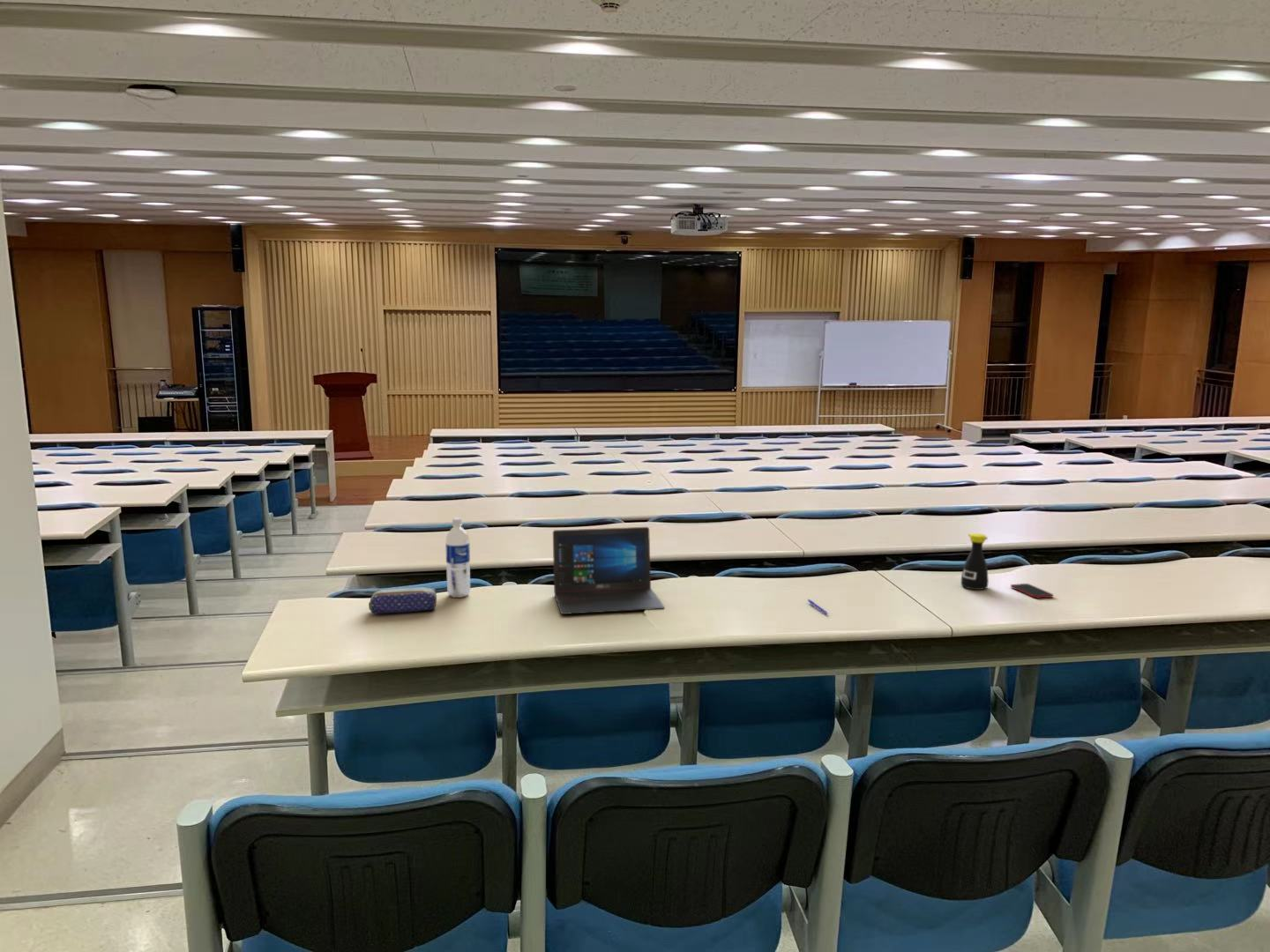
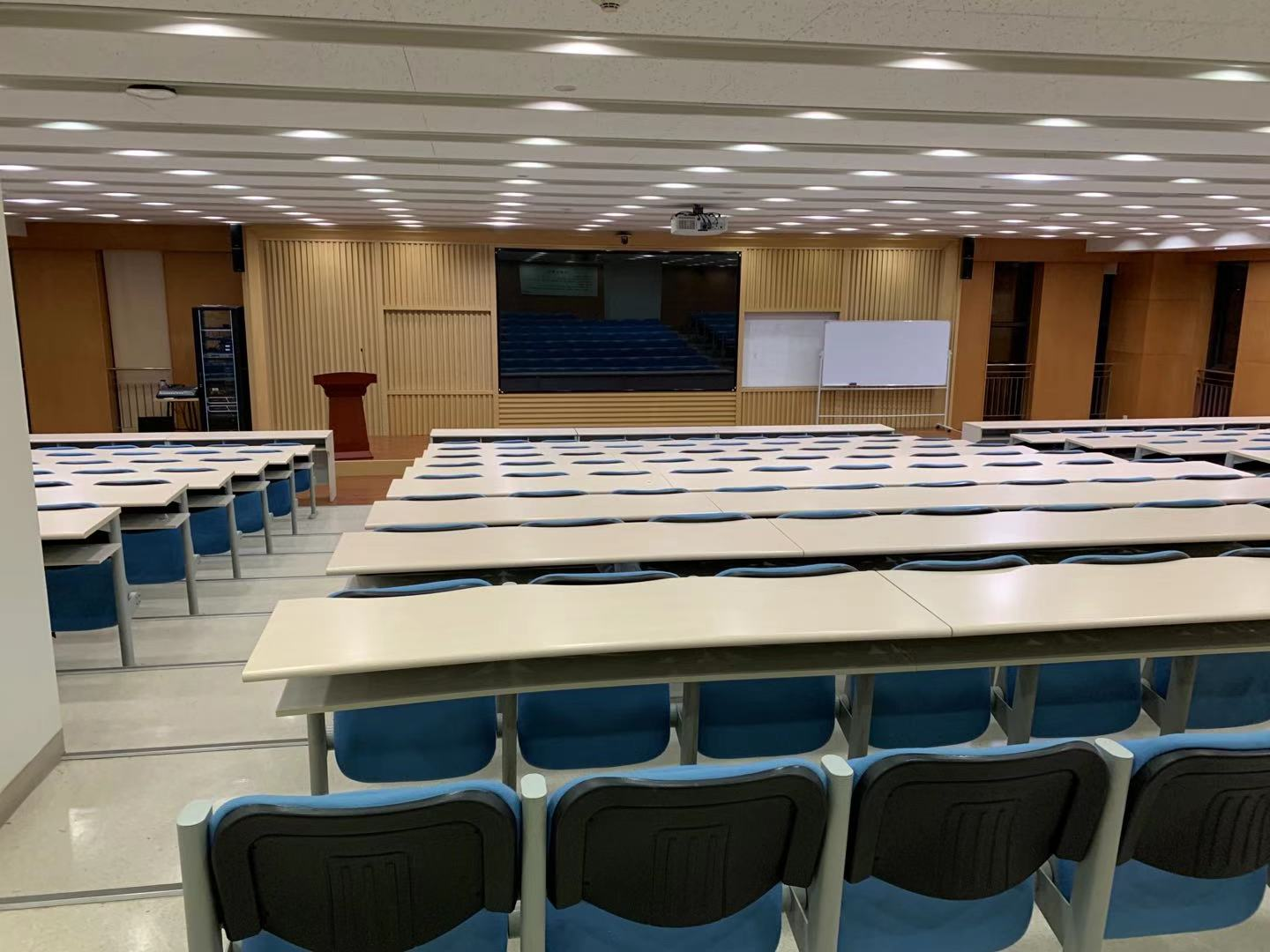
- pencil case (403, 599)
- laptop (607, 569)
- water bottle (458, 557)
- bottle (975, 561)
- cell phone (1031, 591)
- pen (818, 606)
